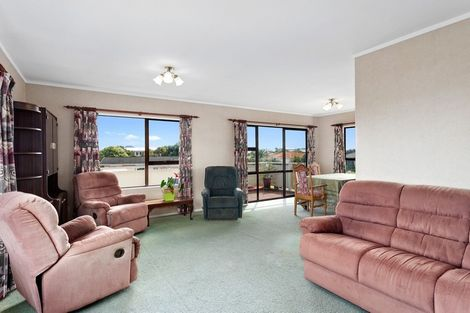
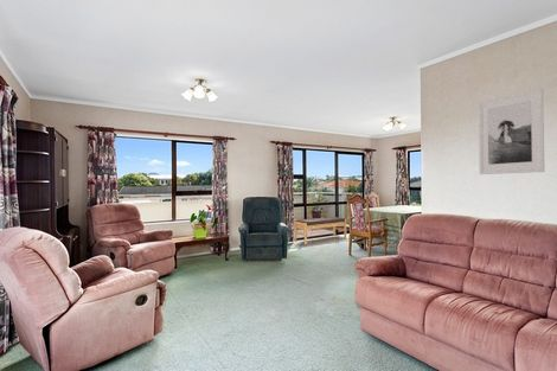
+ bench (320, 228)
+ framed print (508, 134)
